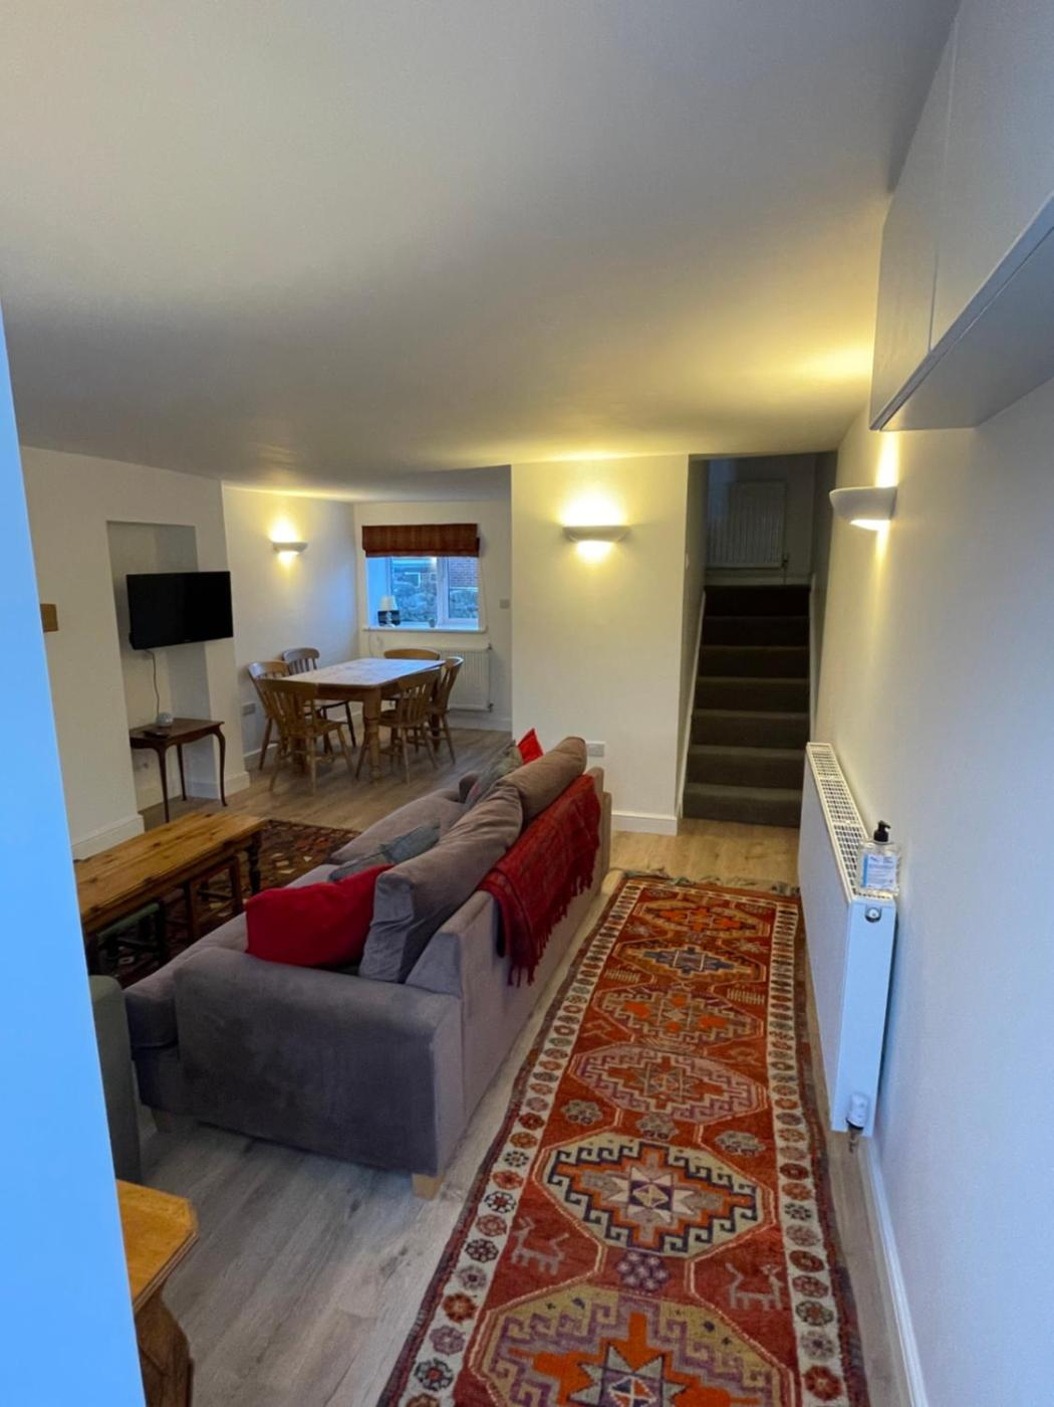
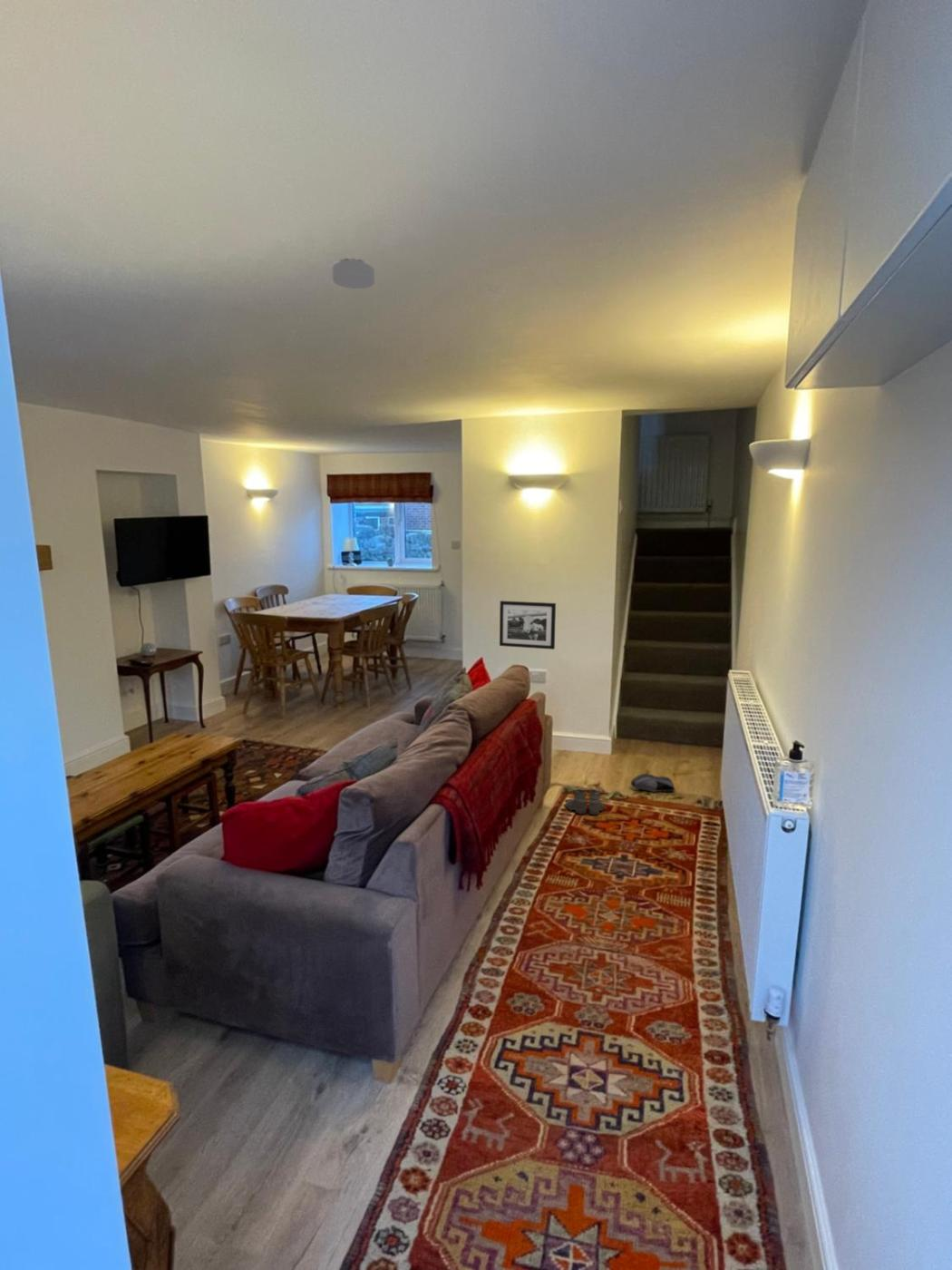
+ picture frame (527, 624)
+ shoe (654, 783)
+ boots (586, 799)
+ smoke detector (353, 270)
